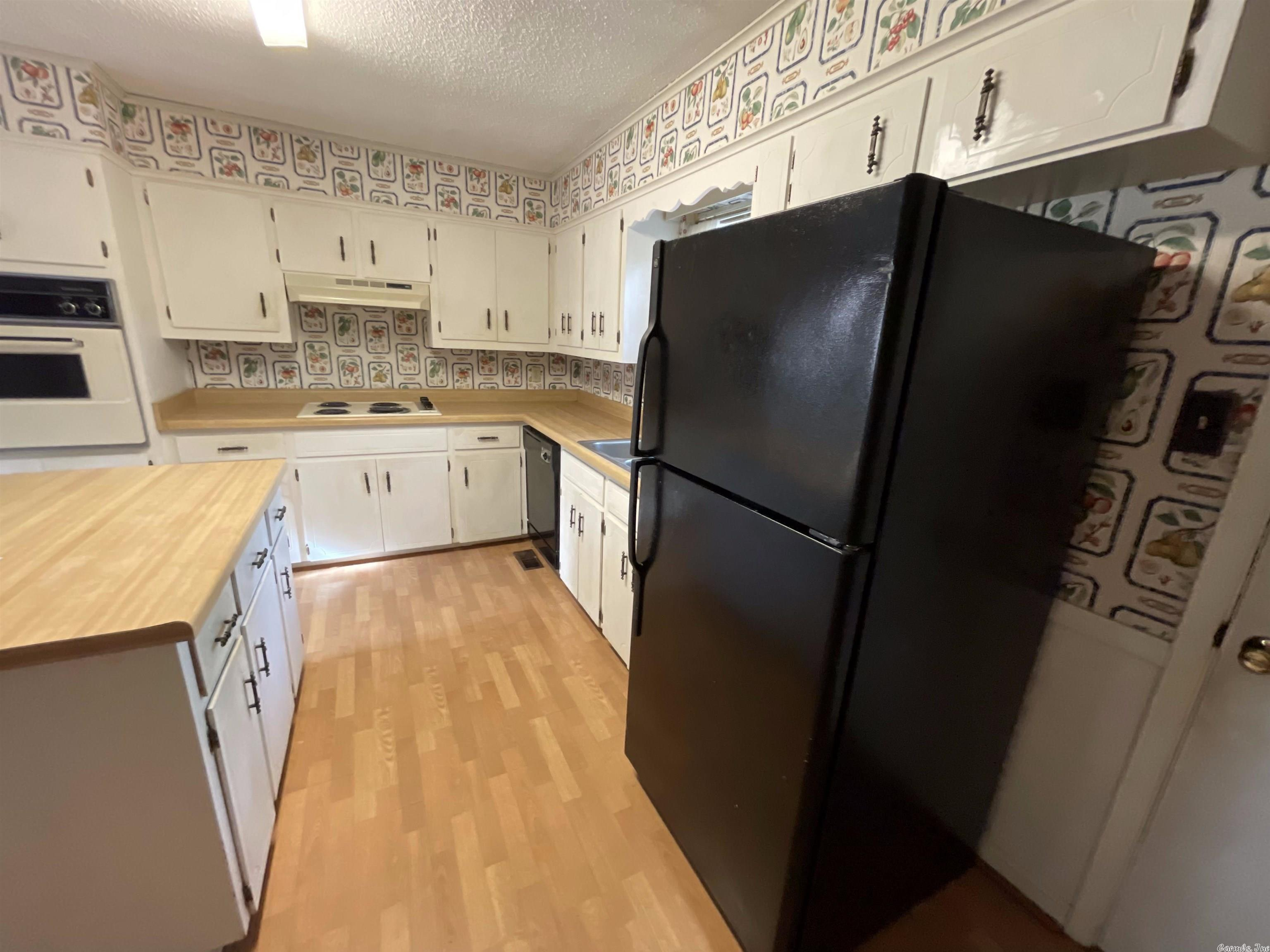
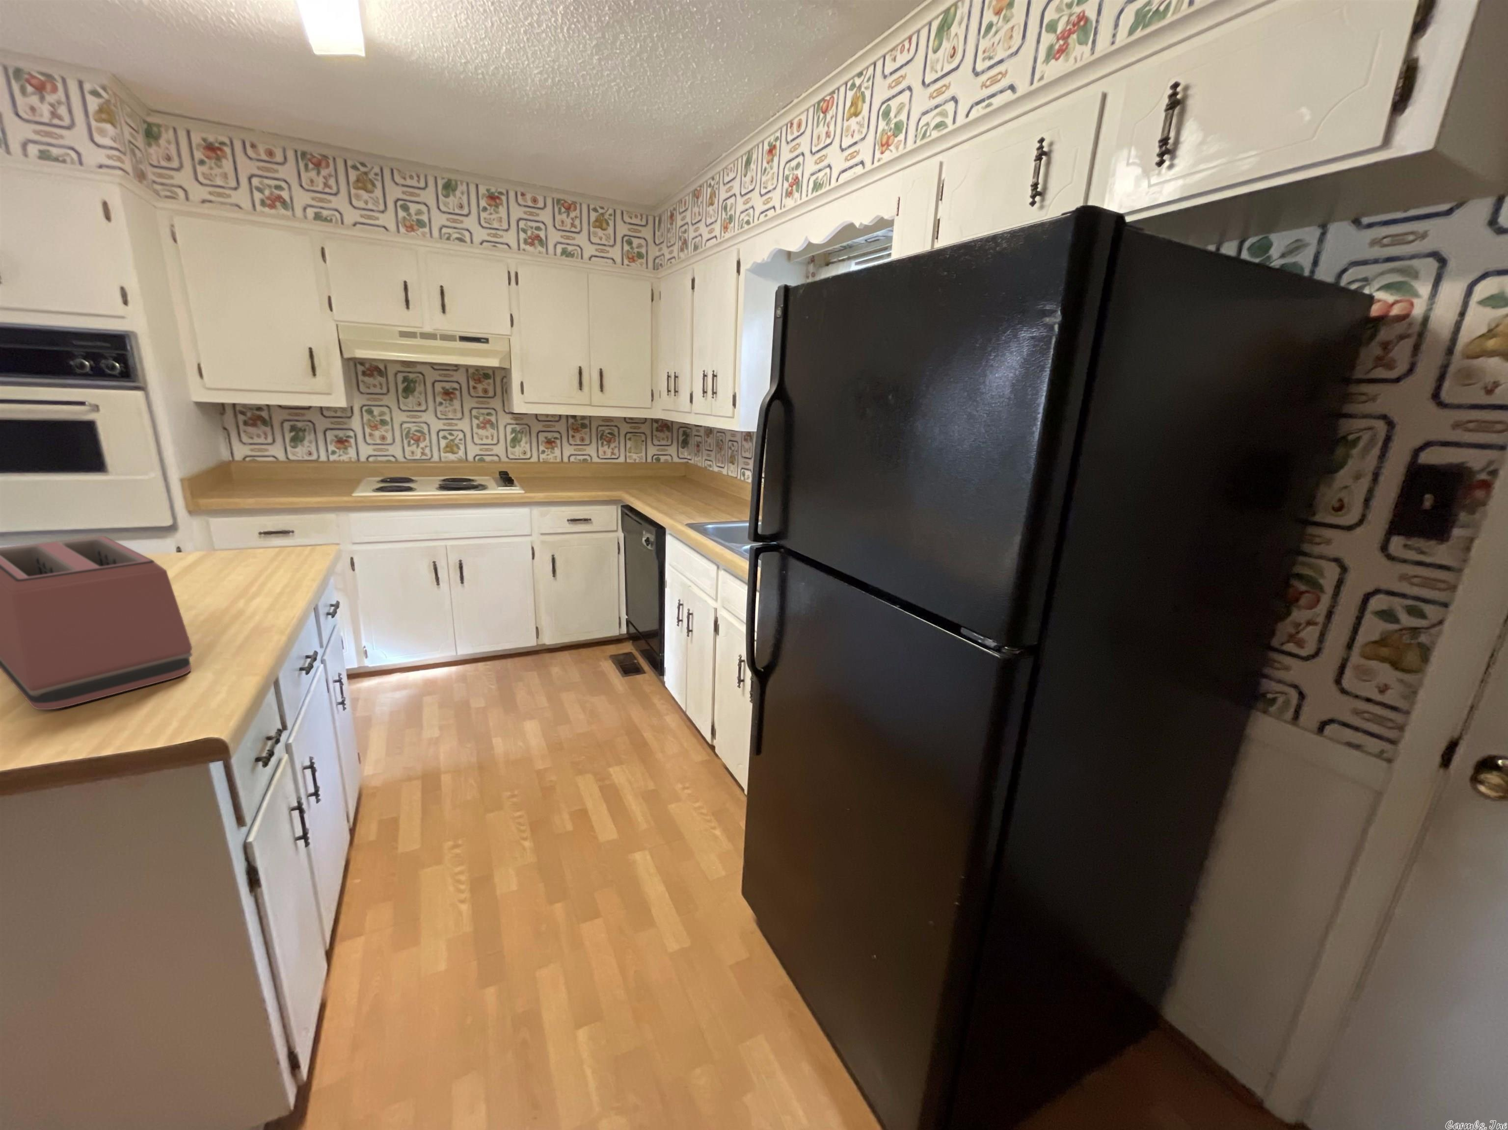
+ toaster (80, 610)
